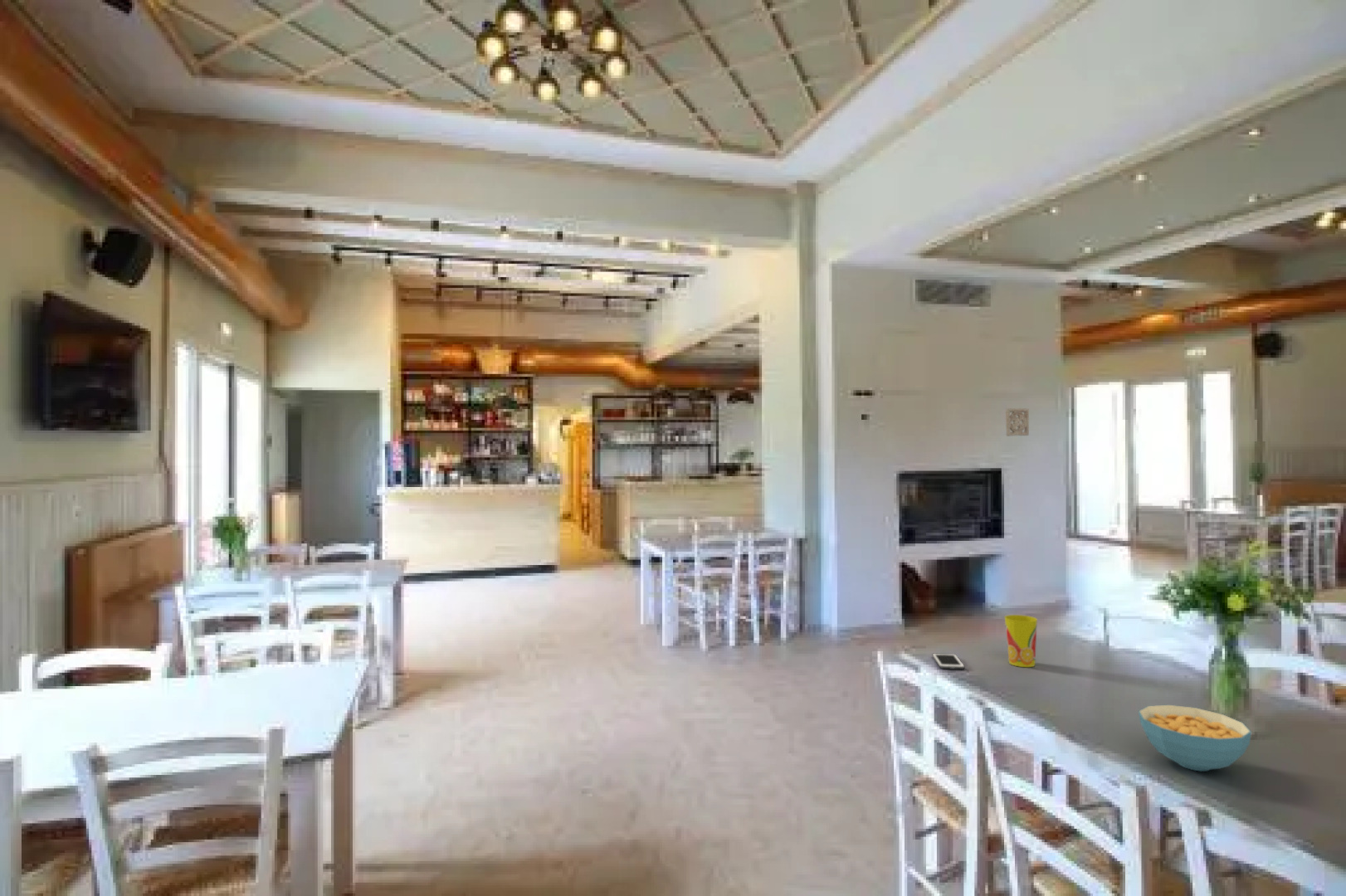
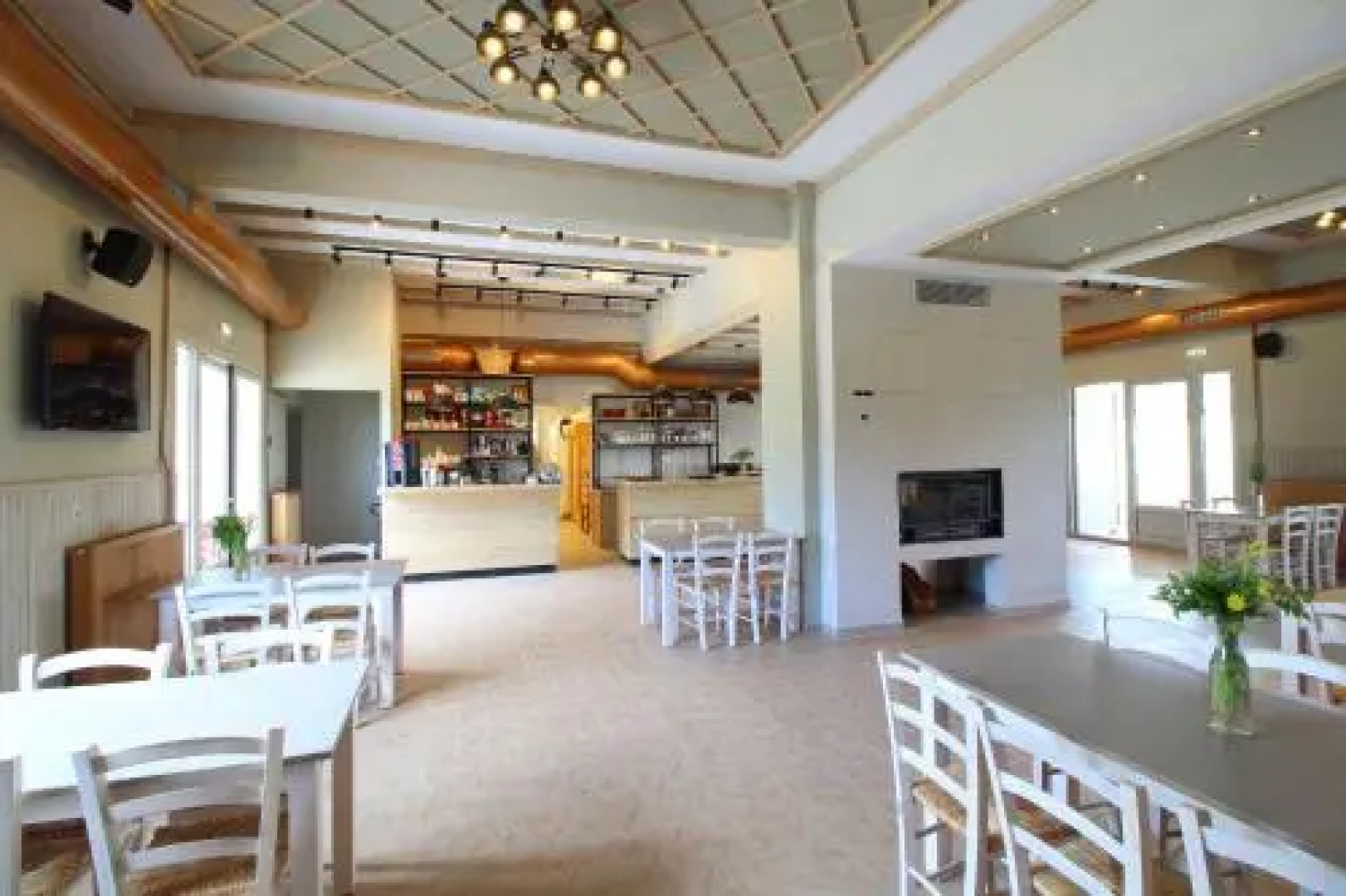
- cell phone (948, 660)
- cup (1021, 640)
- cereal bowl (1192, 743)
- wall ornament (1017, 421)
